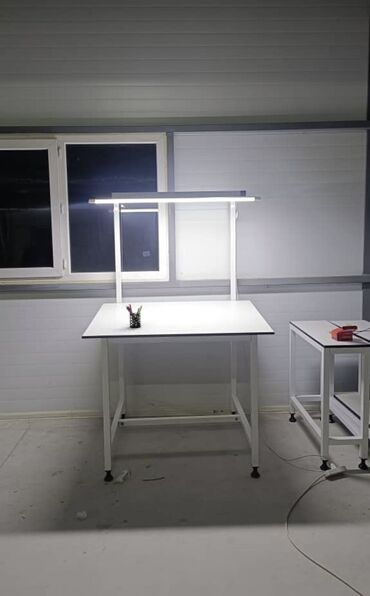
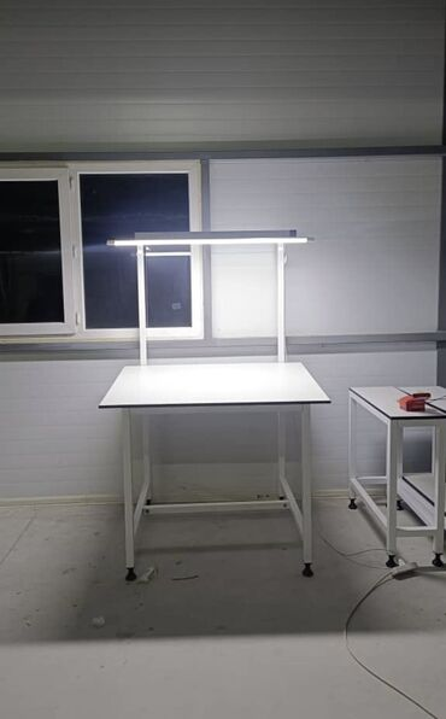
- pen holder (135, 315)
